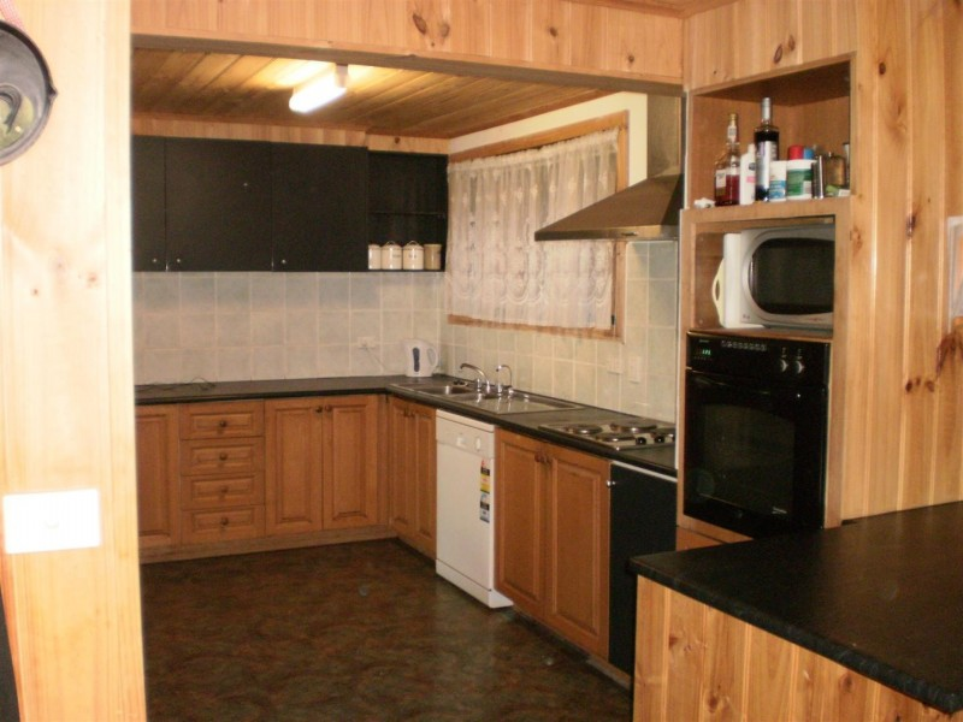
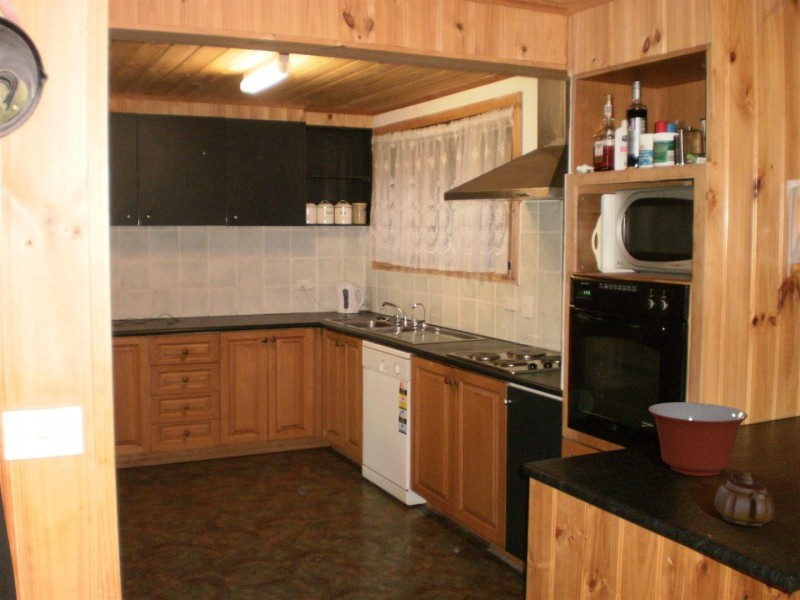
+ mixing bowl (696, 440)
+ teapot (744, 496)
